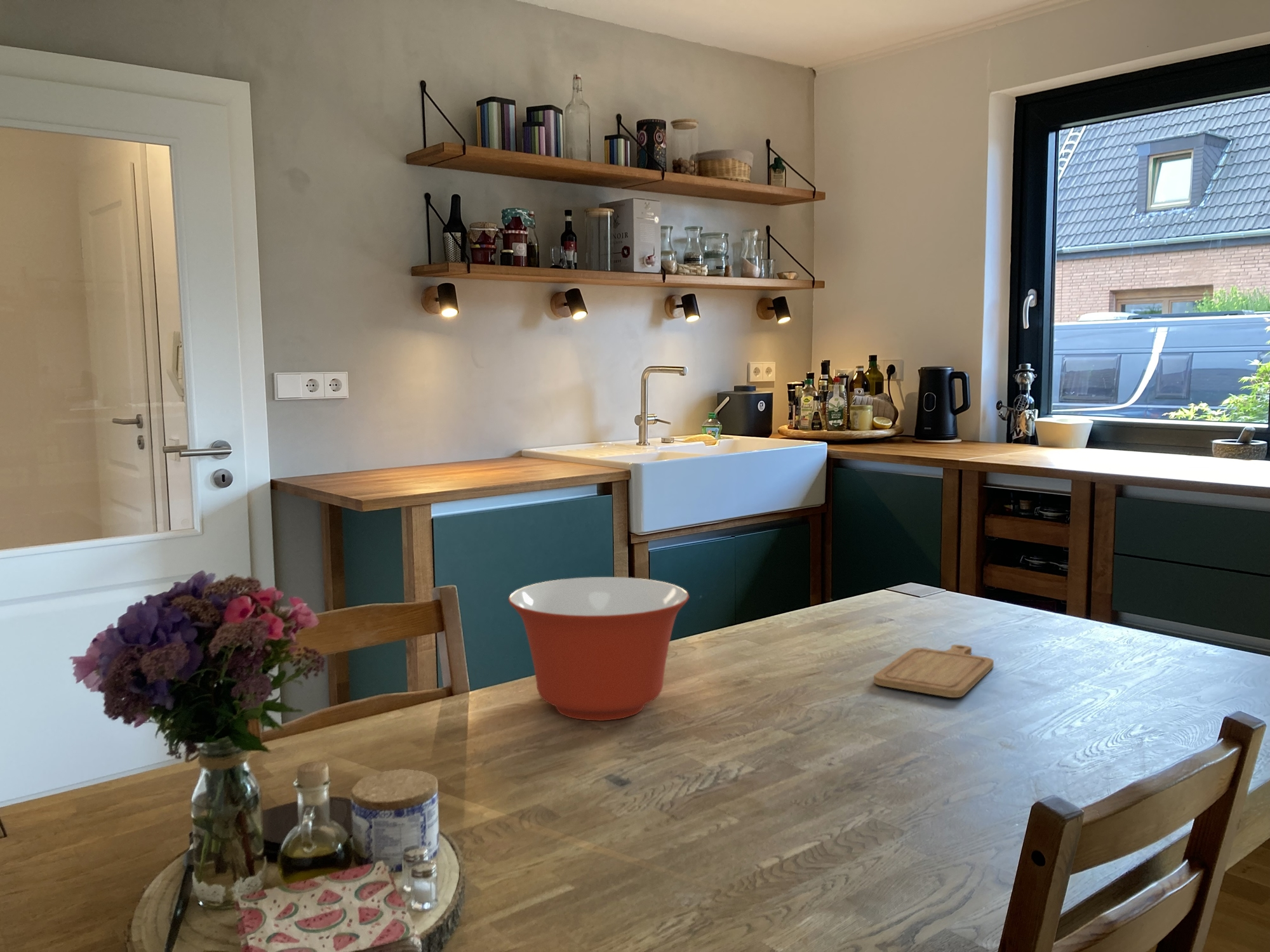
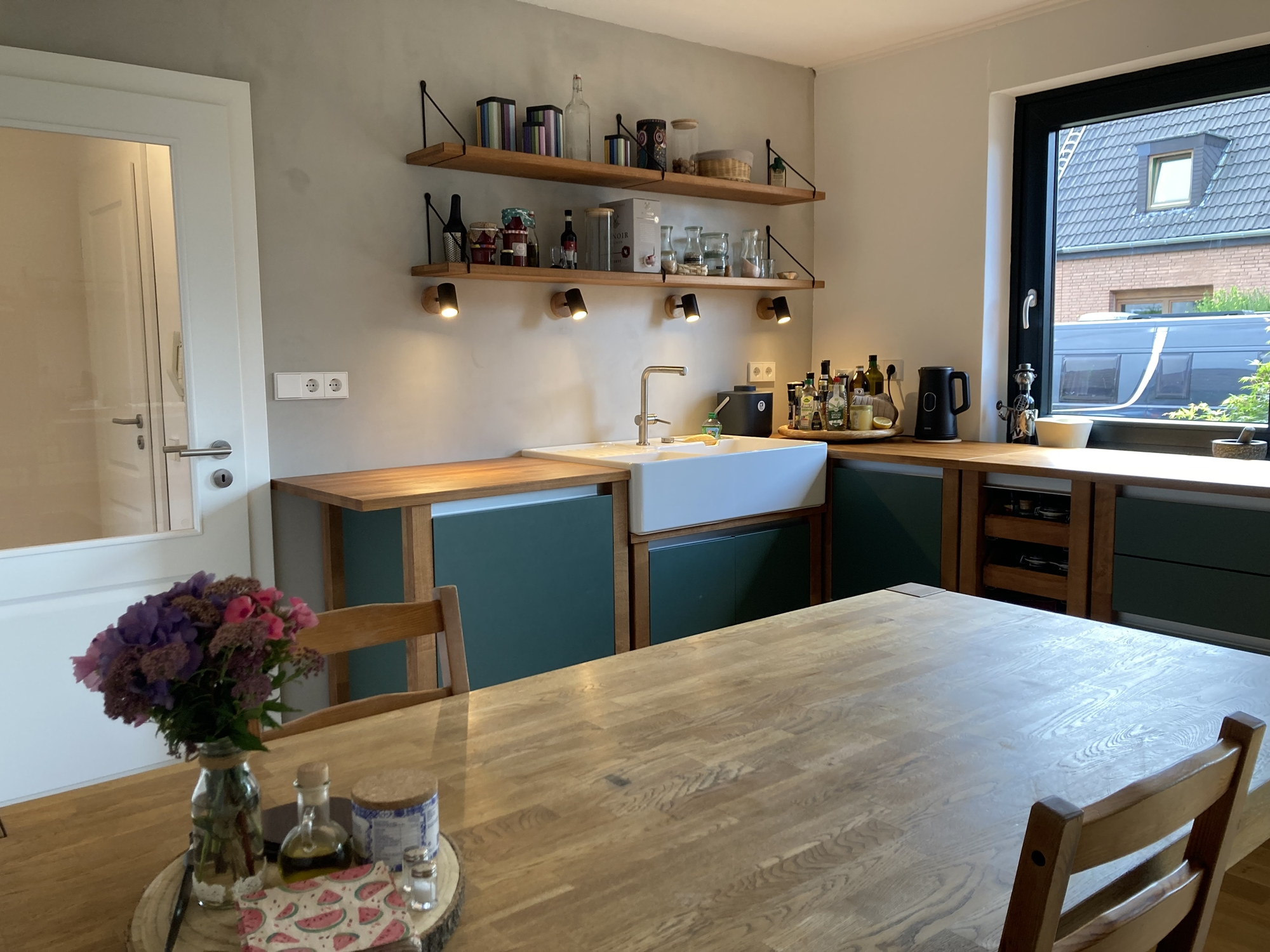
- mixing bowl (599, 650)
- chopping board (940, 666)
